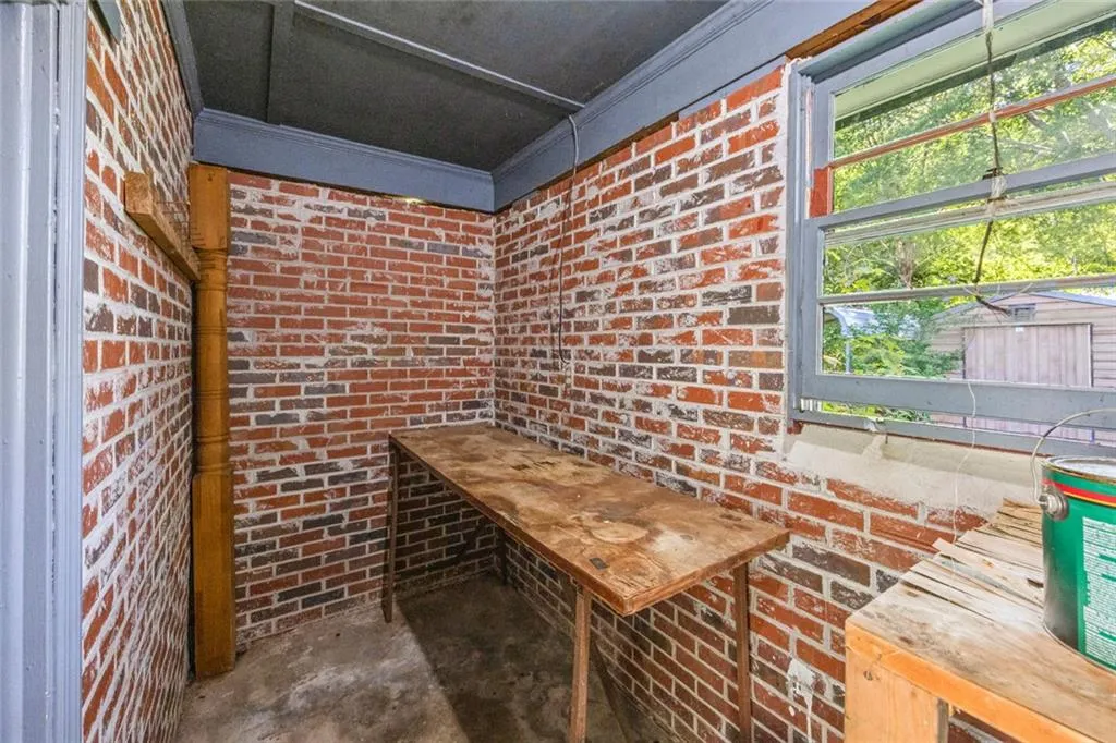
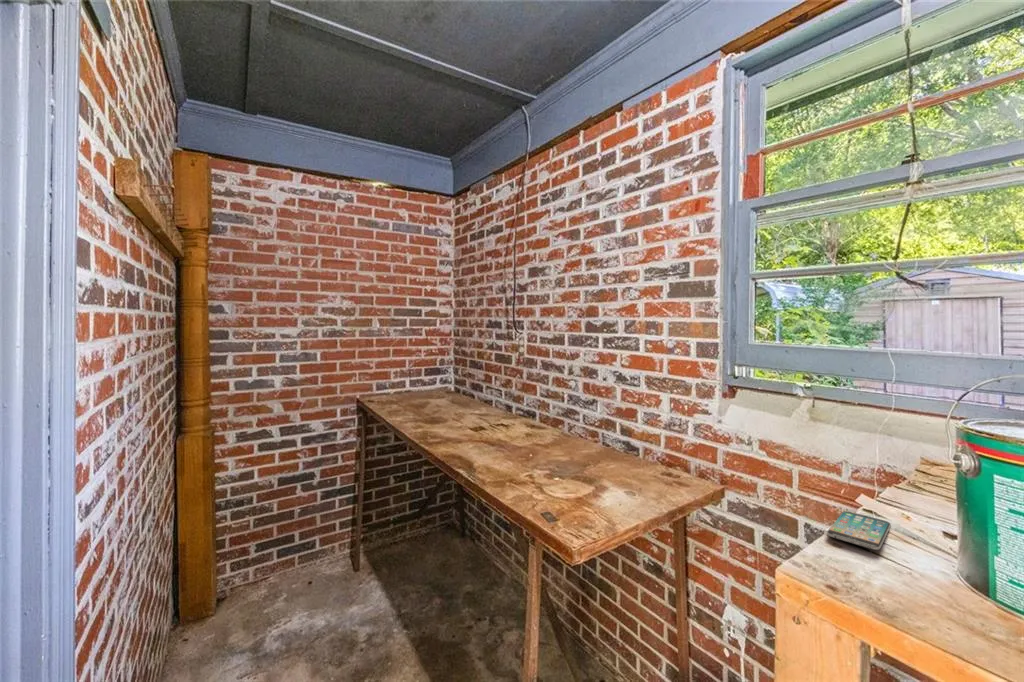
+ smartphone (859, 528)
